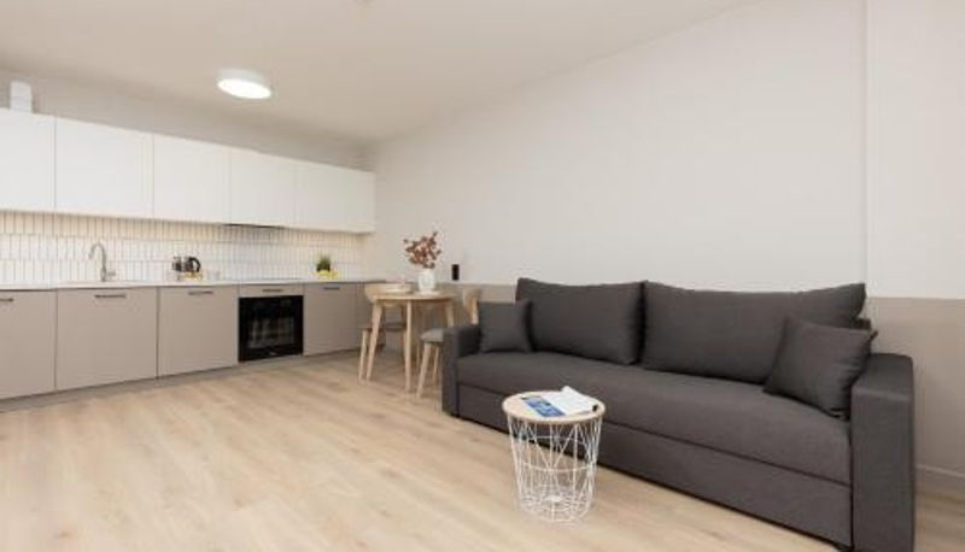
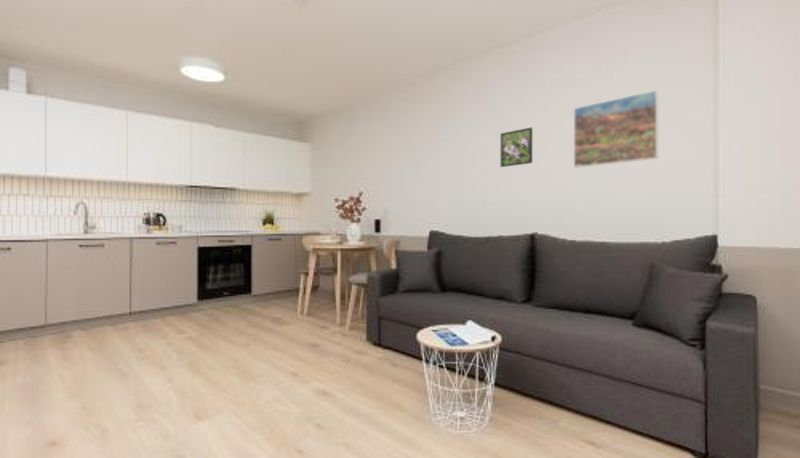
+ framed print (515, 147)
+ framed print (613, 131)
